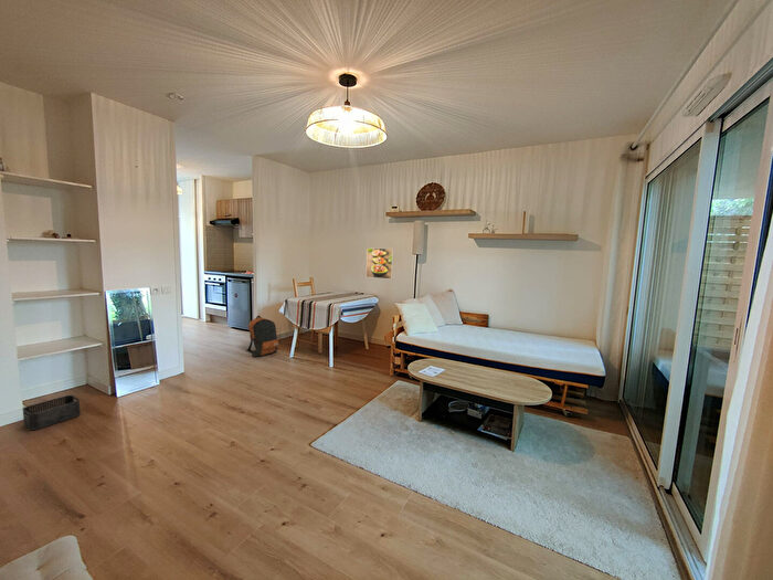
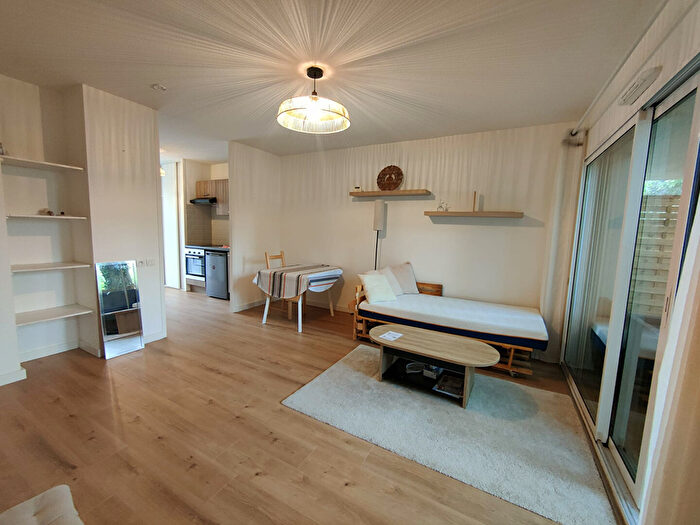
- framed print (379, 263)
- backpack (261, 334)
- storage bin (52, 411)
